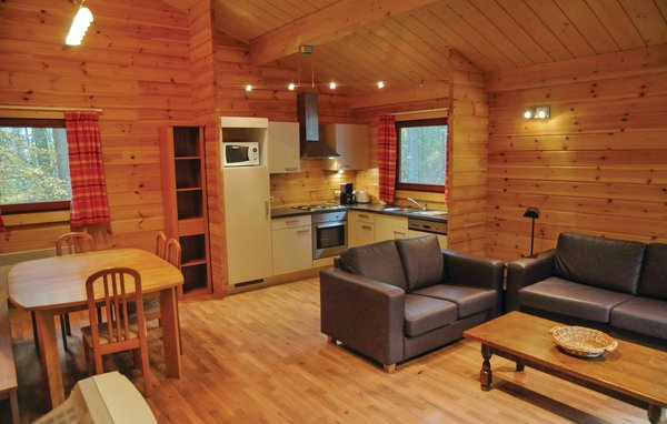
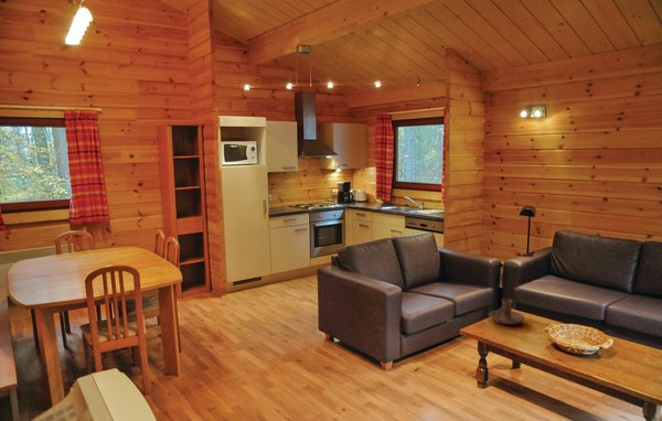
+ candle holder (504, 311)
